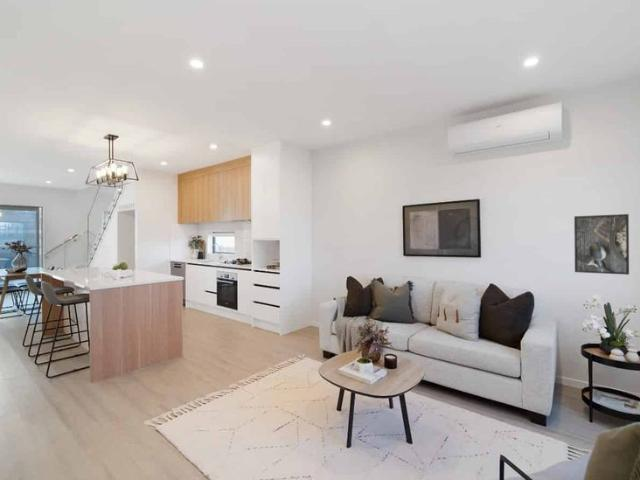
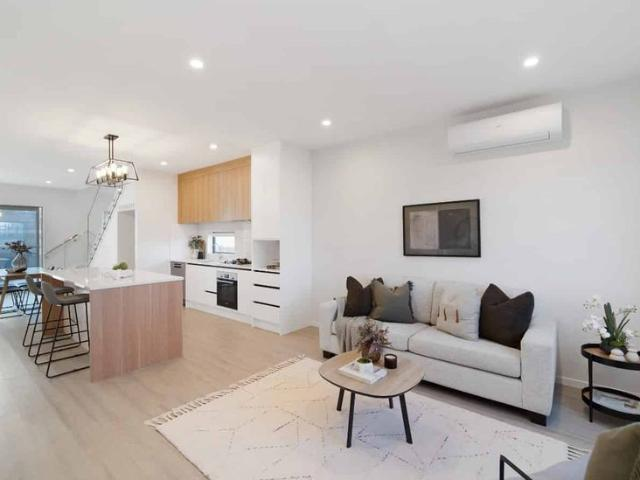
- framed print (600, 244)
